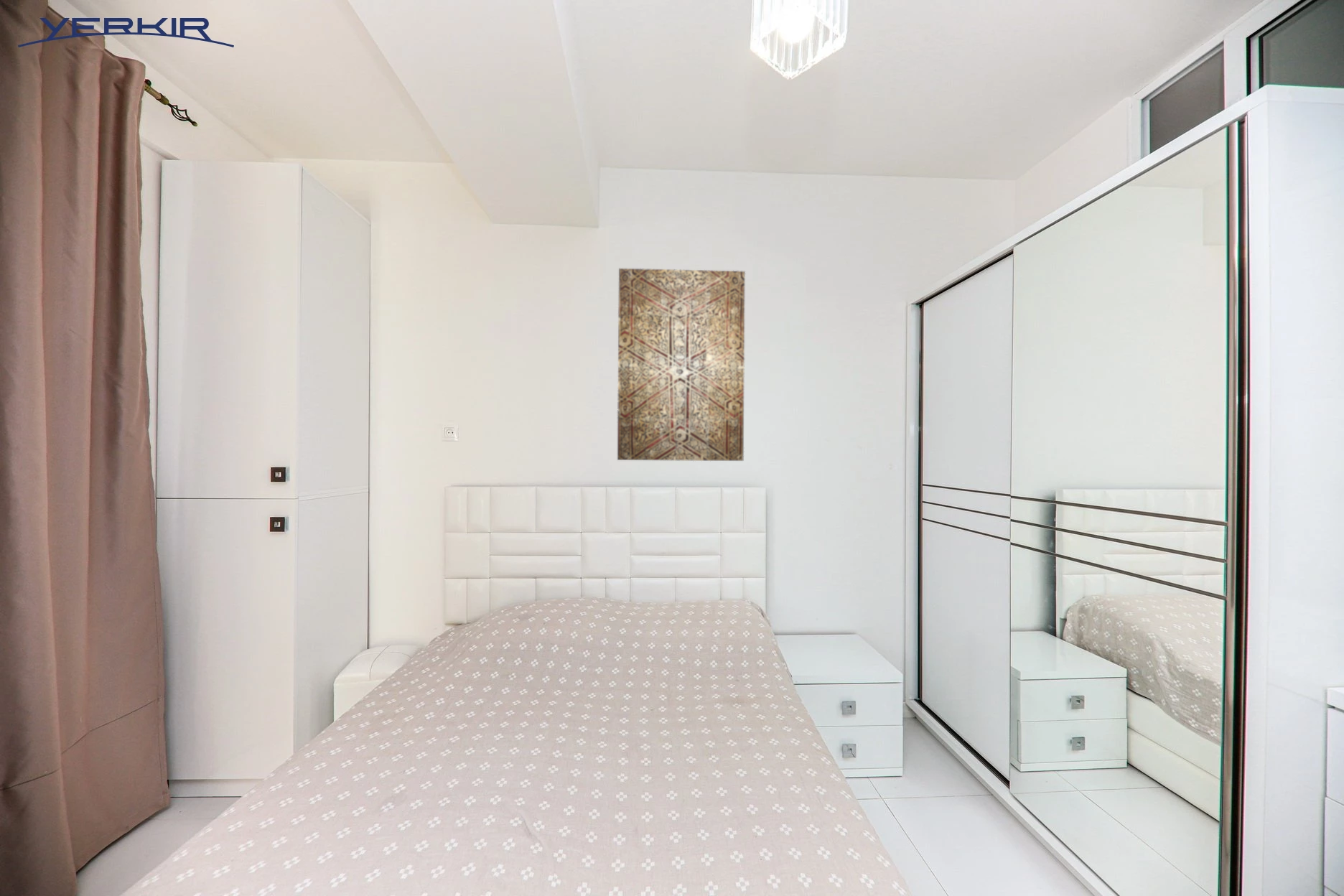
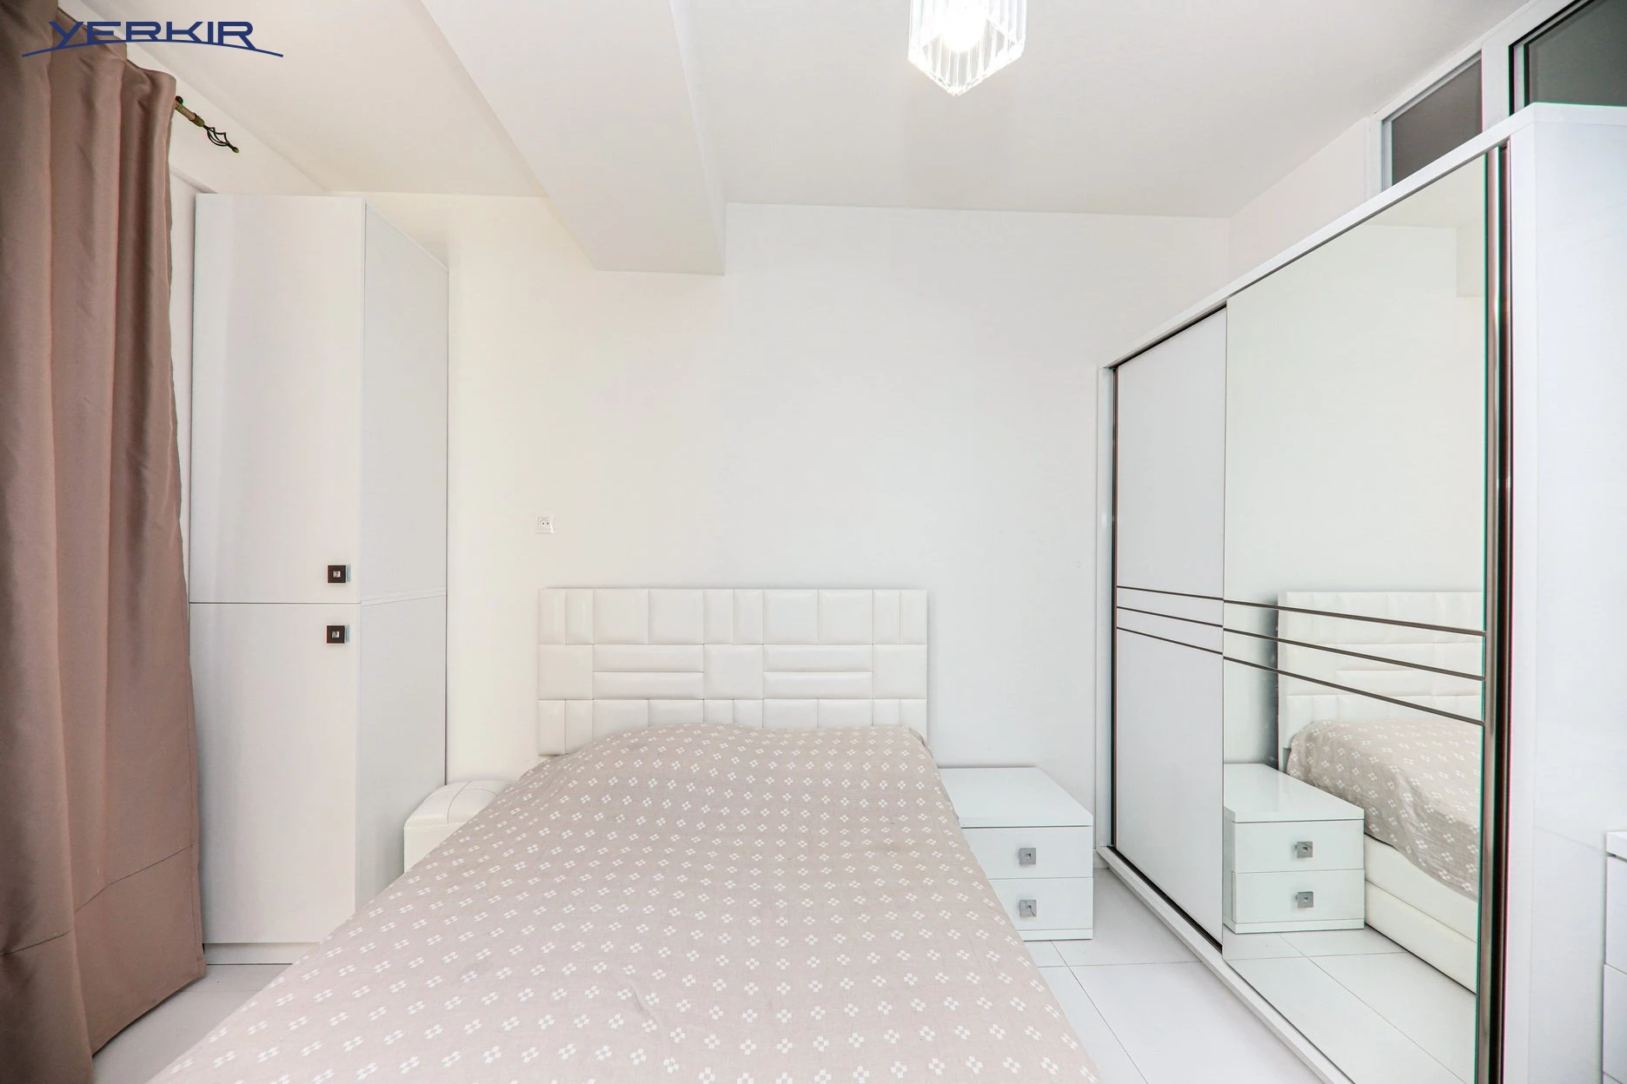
- wall art (681, 365)
